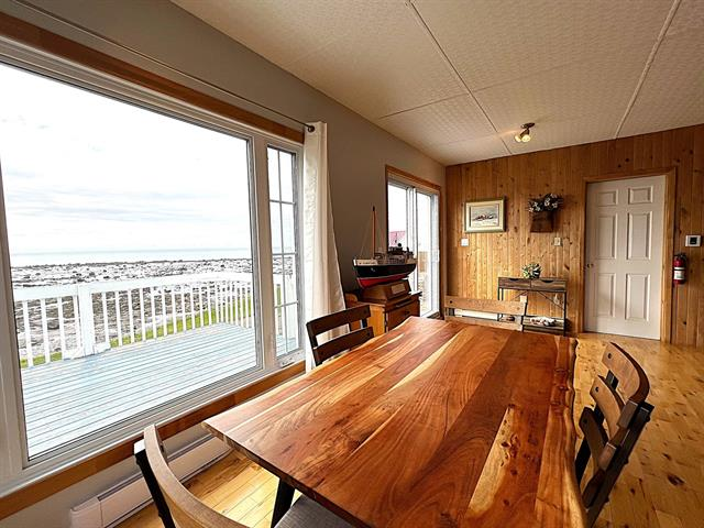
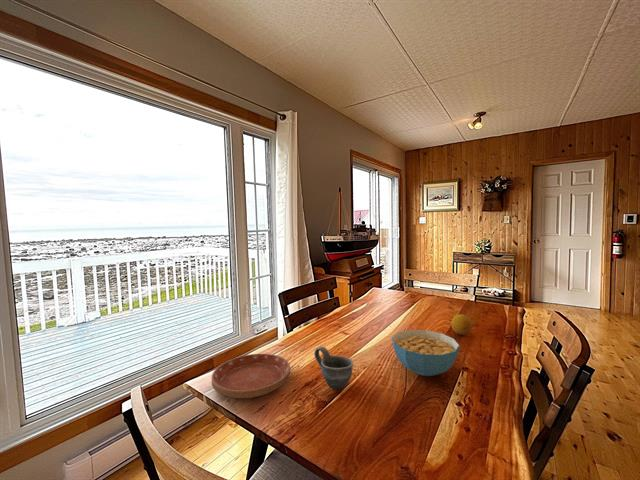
+ saucer (252, 375)
+ cup (335, 367)
+ cereal bowl (424, 356)
+ fruit (461, 324)
